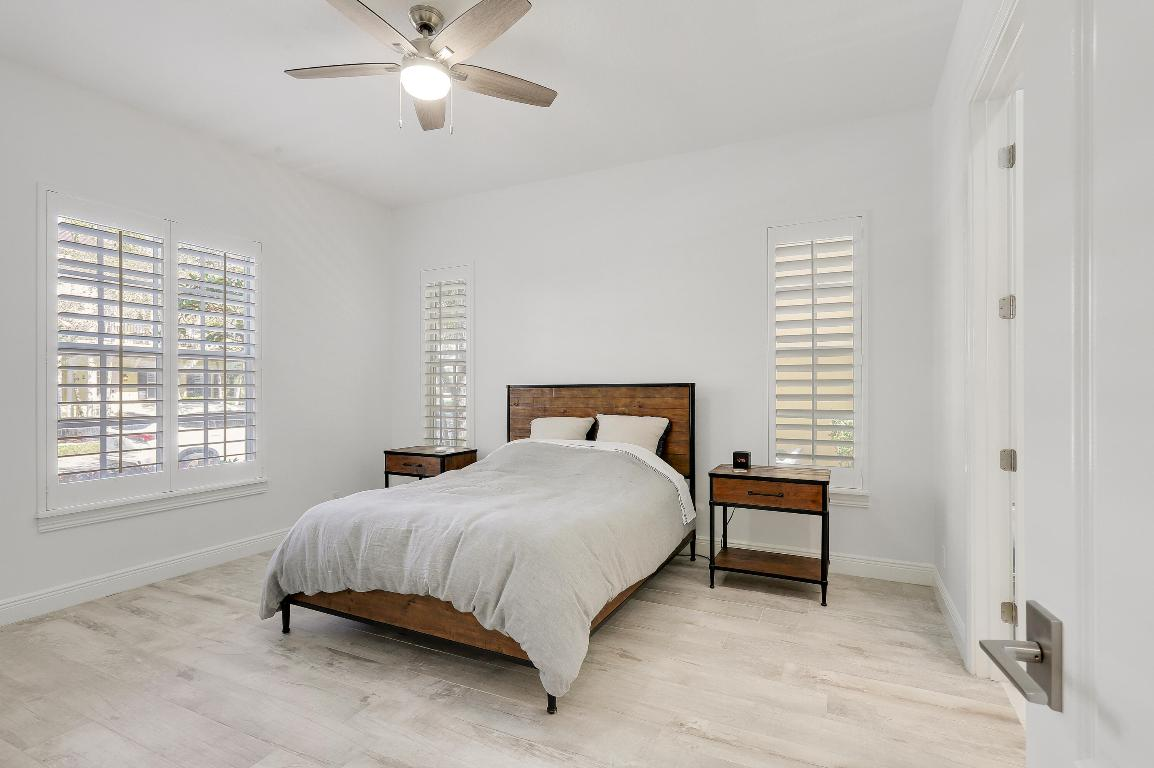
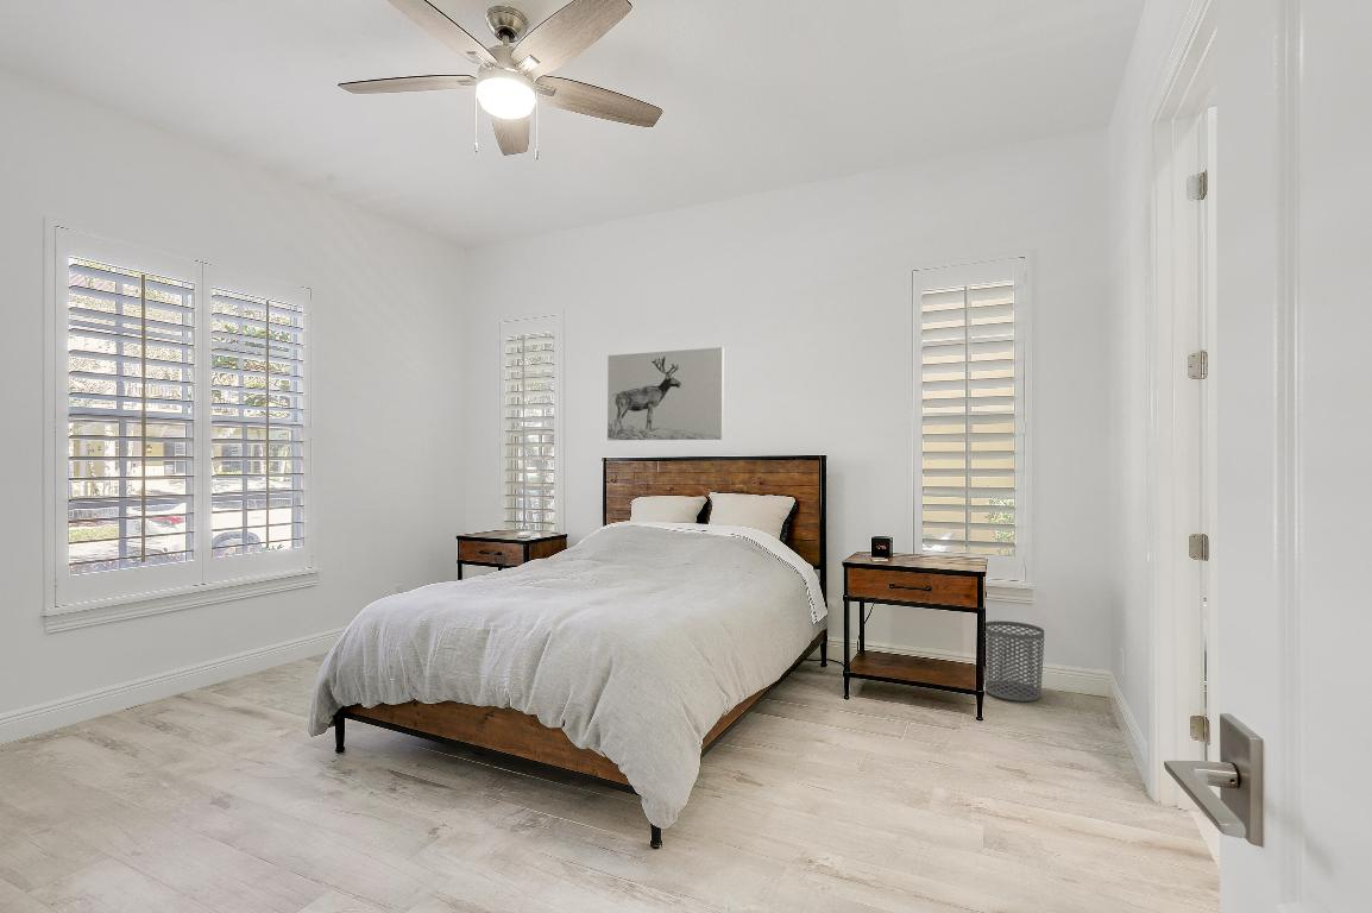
+ waste bin (1012, 660)
+ wall art (663, 396)
